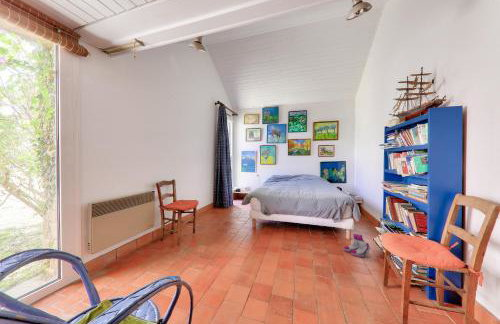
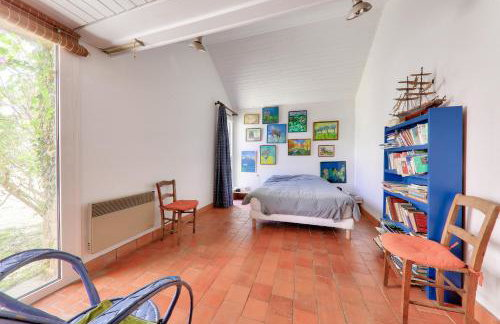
- boots (356, 243)
